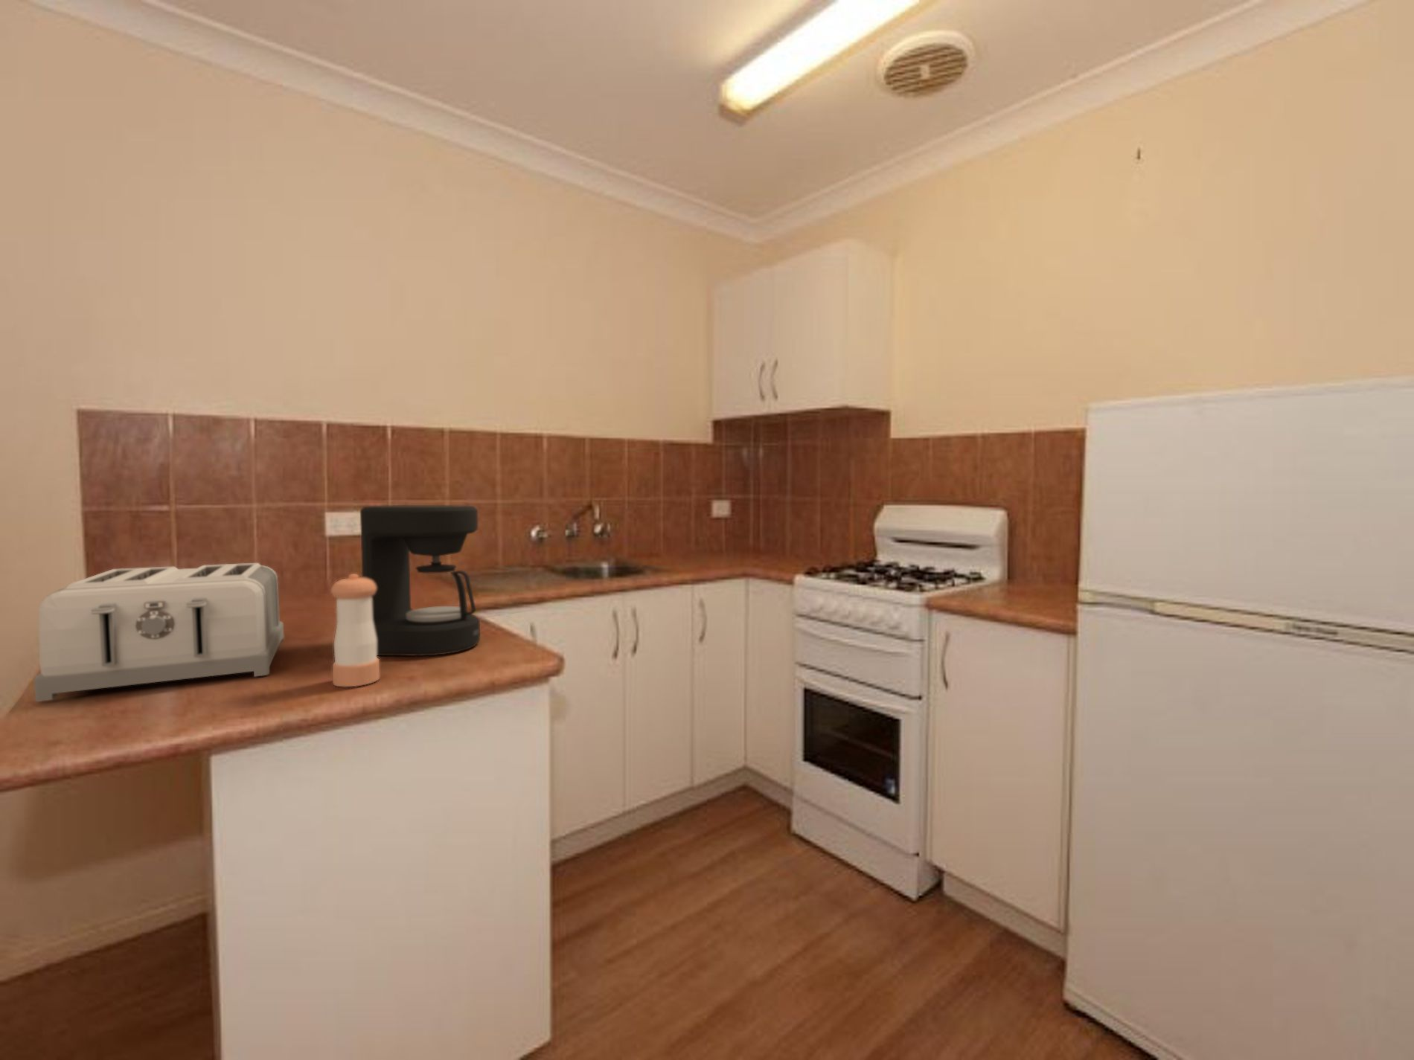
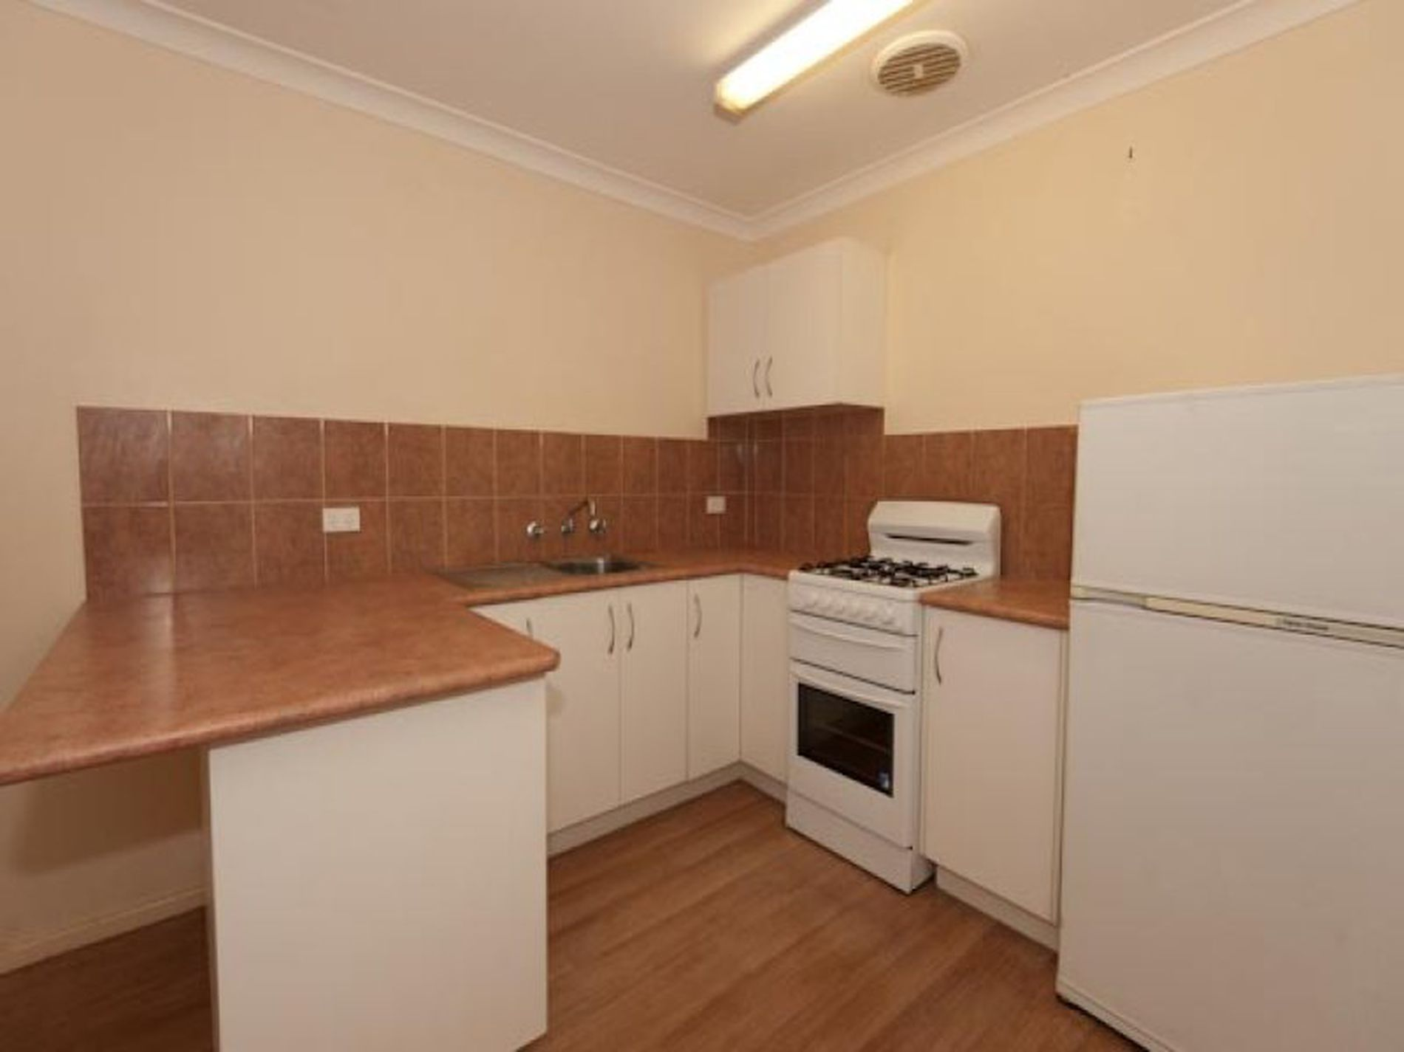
- coffee maker (423, 572)
- pepper shaker (355, 627)
- toaster (176, 620)
